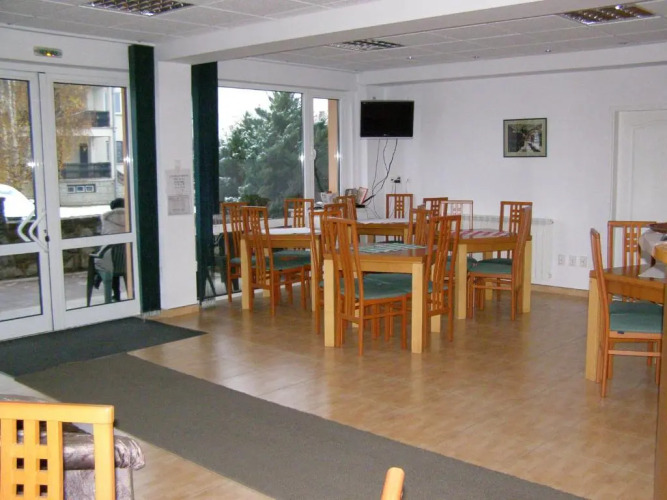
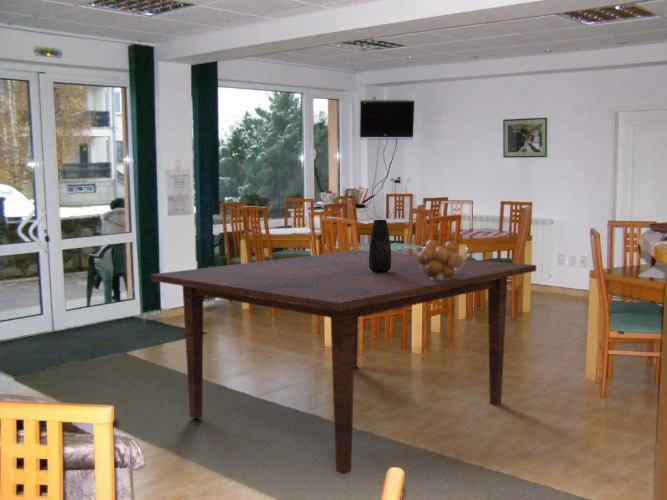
+ vase (380, 245)
+ fruit basket (440, 259)
+ table (351, 340)
